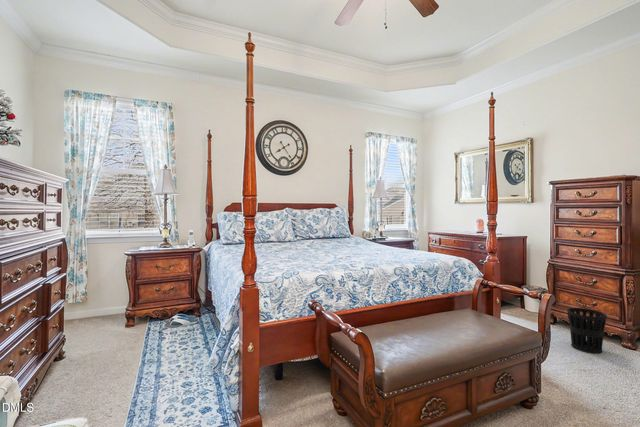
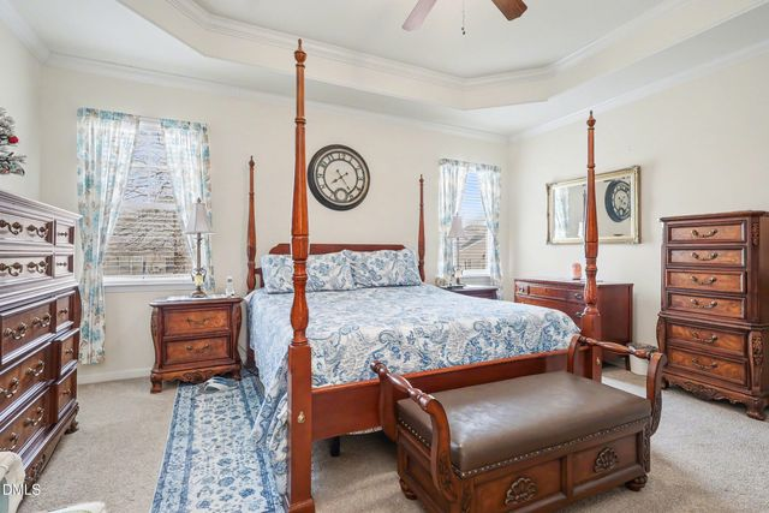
- wastebasket (586, 330)
